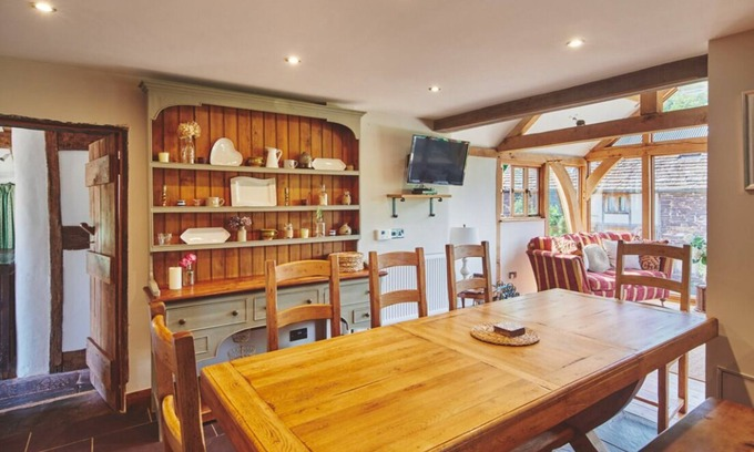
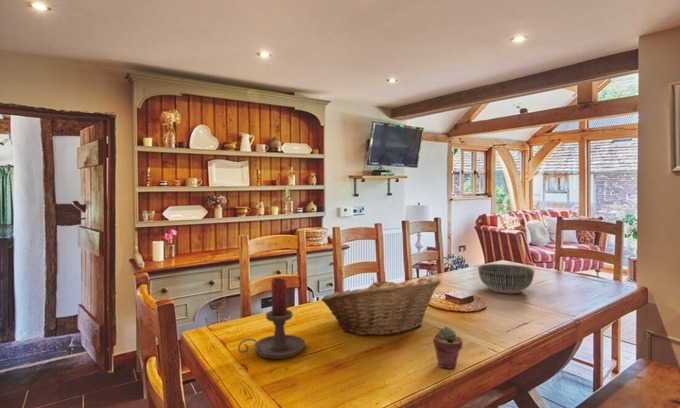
+ fruit basket (382, 299)
+ candle holder (271, 315)
+ bowl (505, 279)
+ potted succulent (447, 345)
